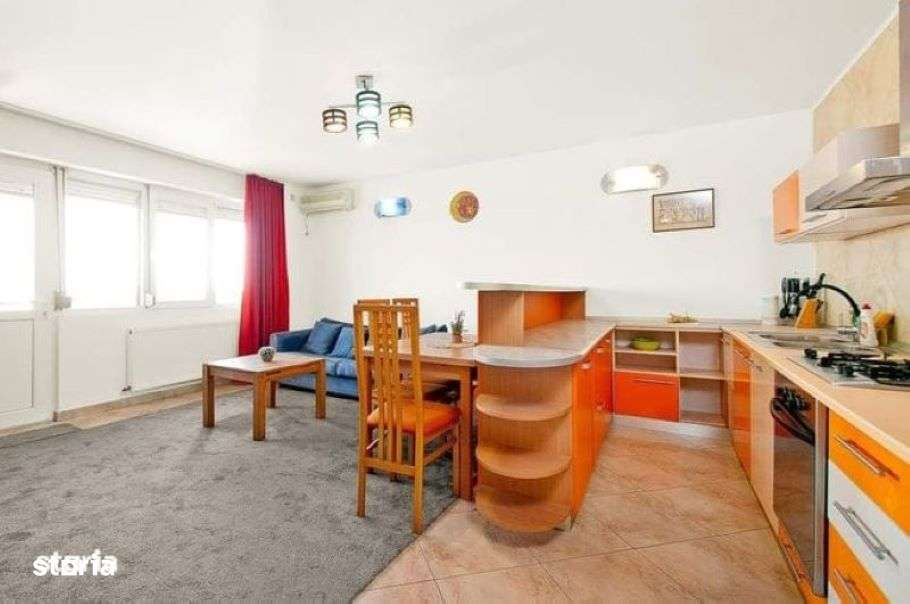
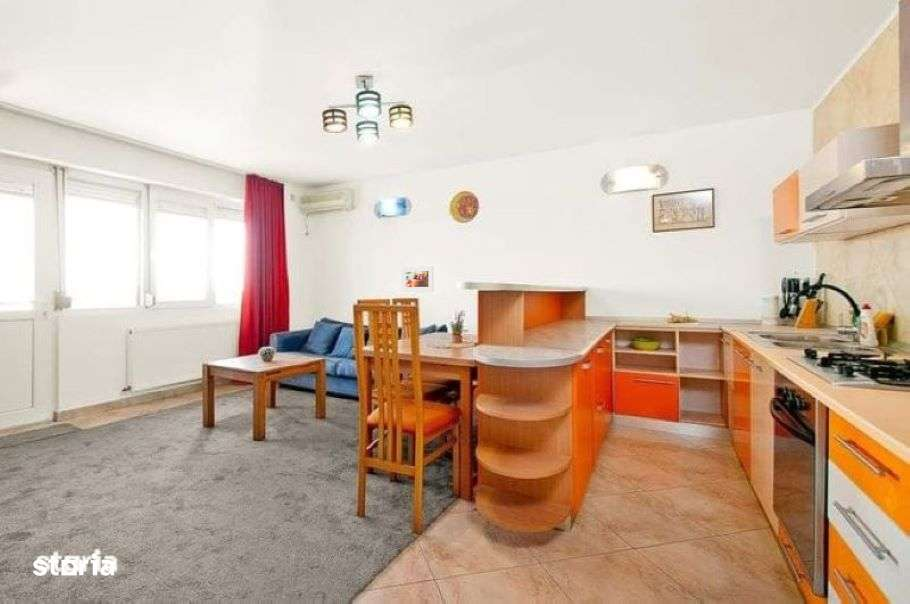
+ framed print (416, 279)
